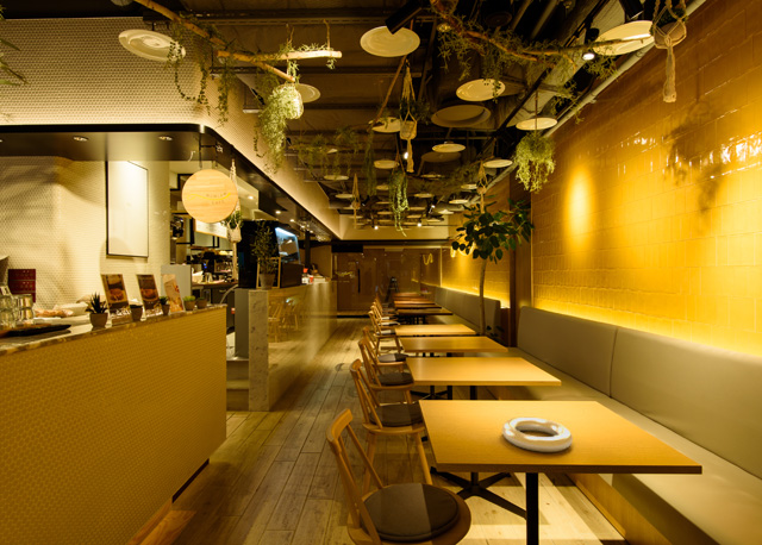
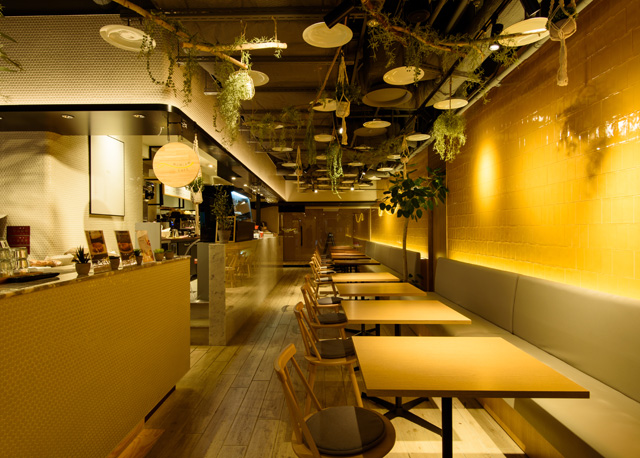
- o-ring (536, 430)
